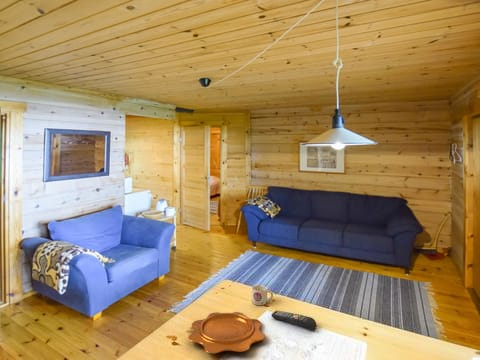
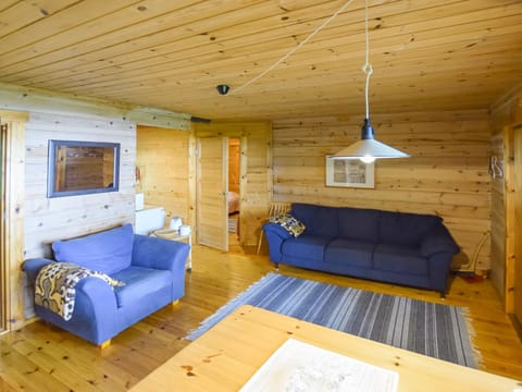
- remote control (293, 318)
- decorative bowl (226, 329)
- mug (262, 295)
